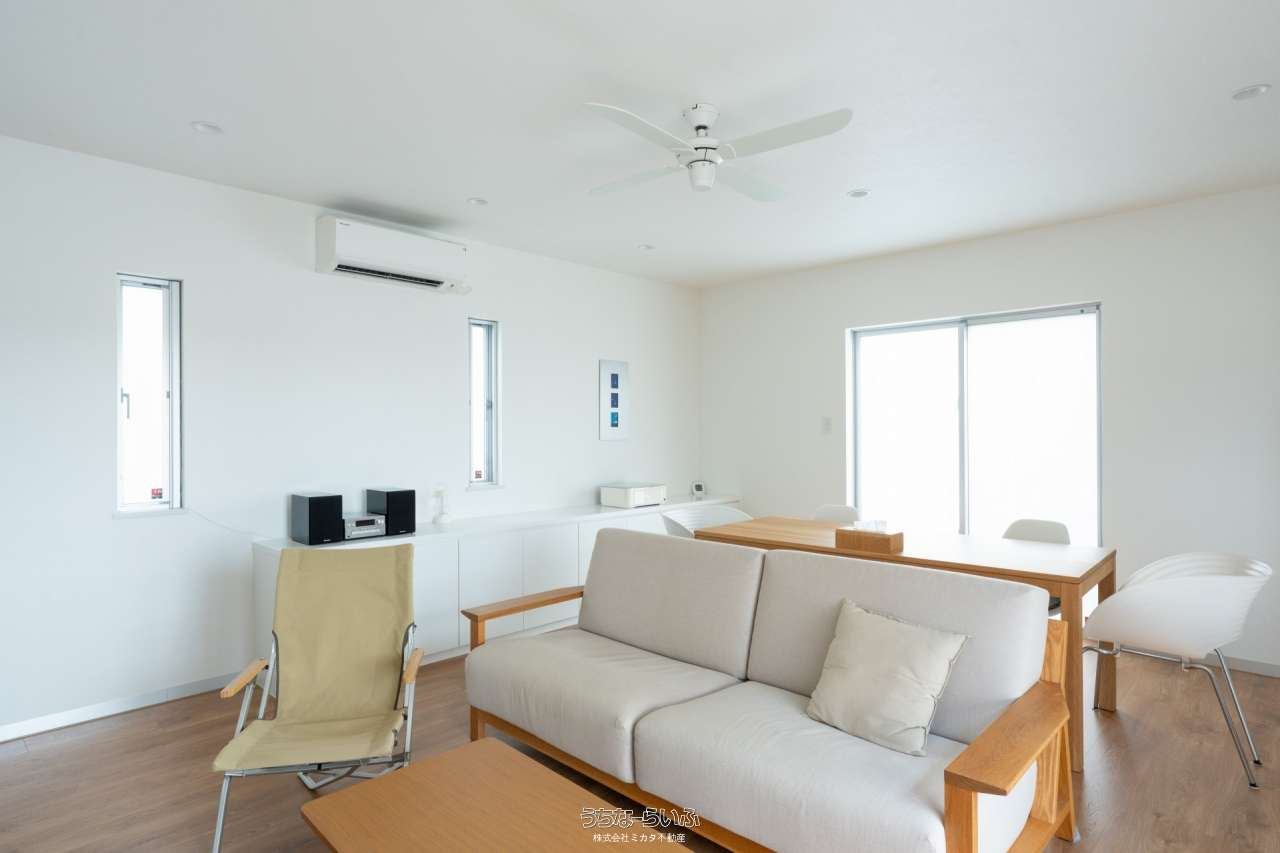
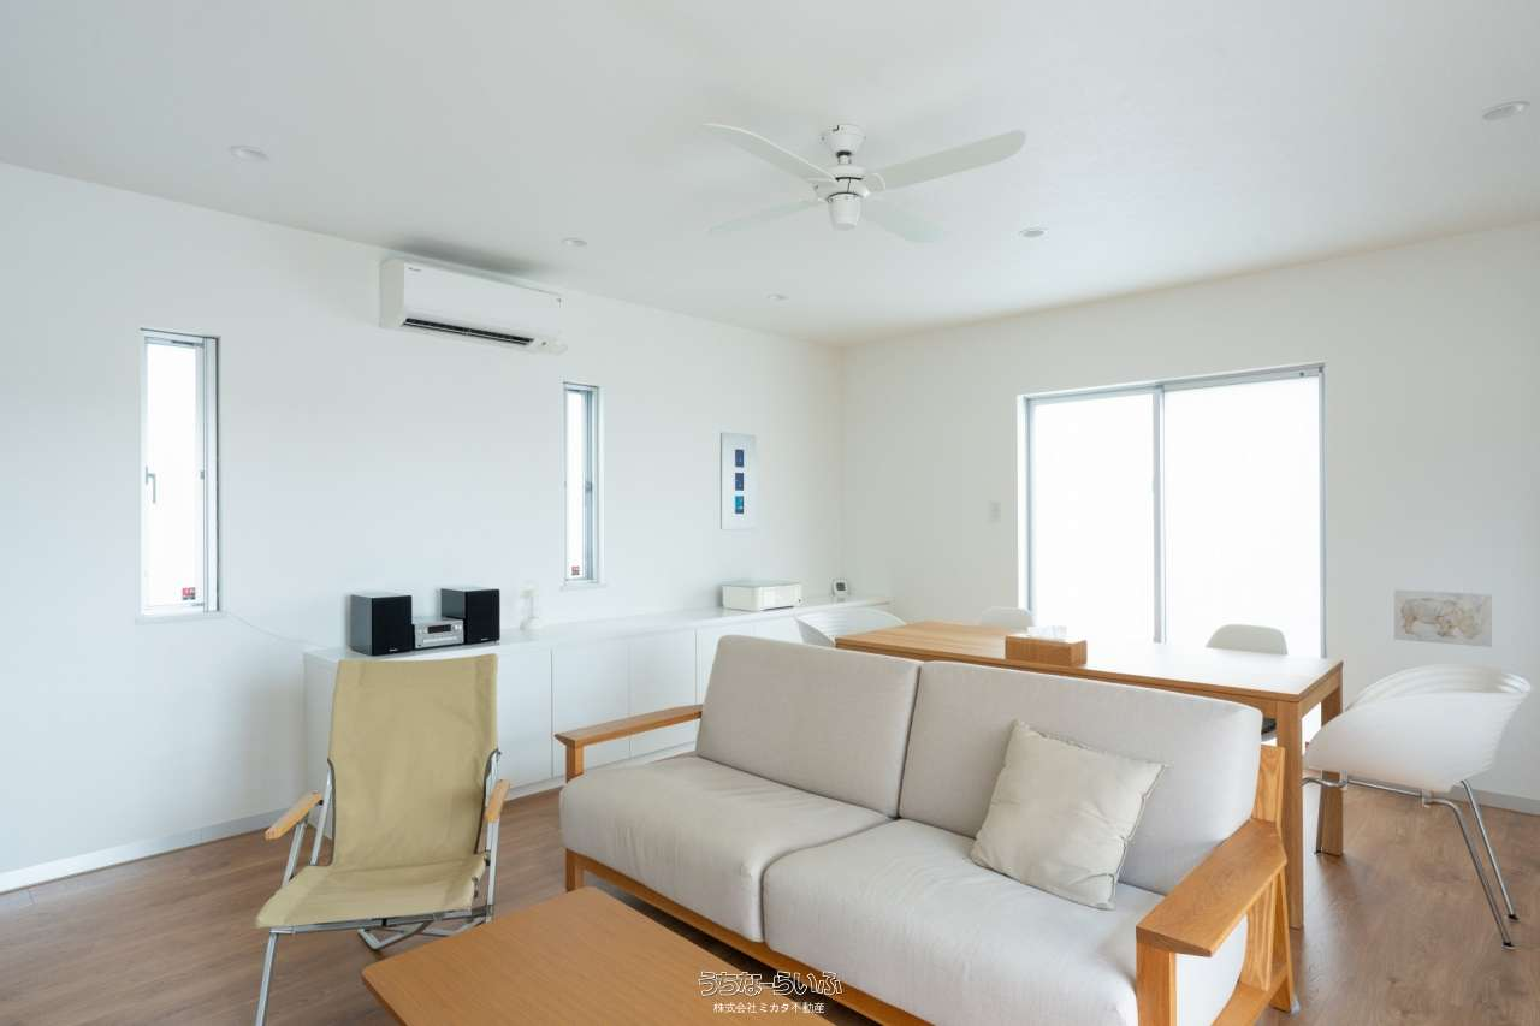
+ wall art (1441, 617)
